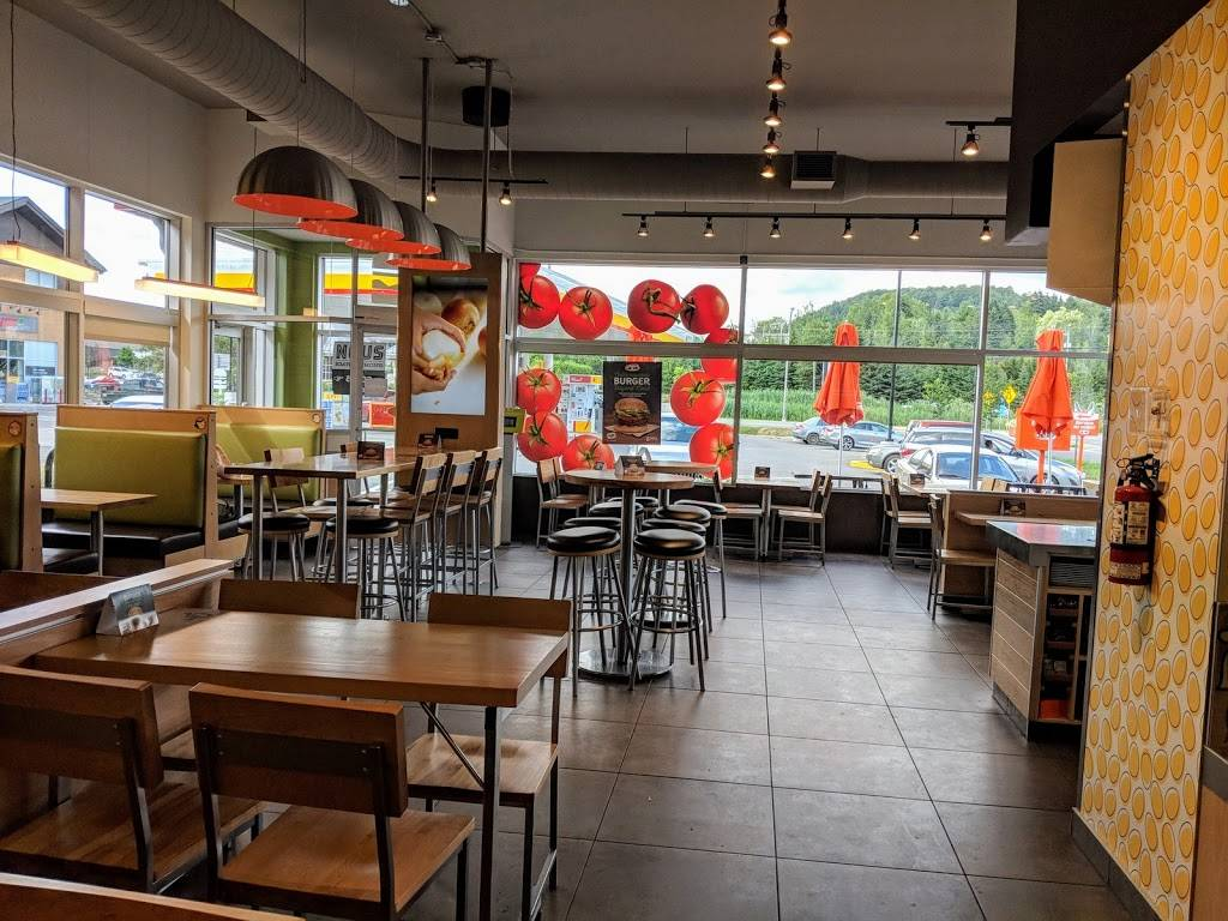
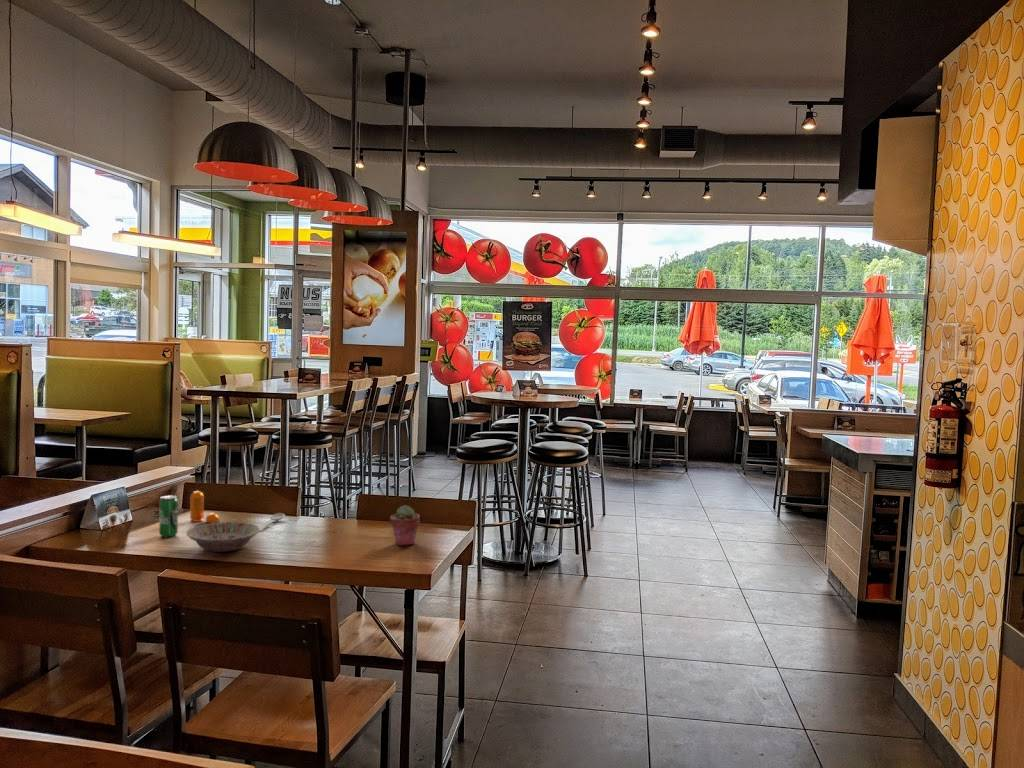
+ bowl (223, 538)
+ beverage can (168, 516)
+ spoon (270, 521)
+ pepper shaker (203, 506)
+ potted succulent (405, 524)
